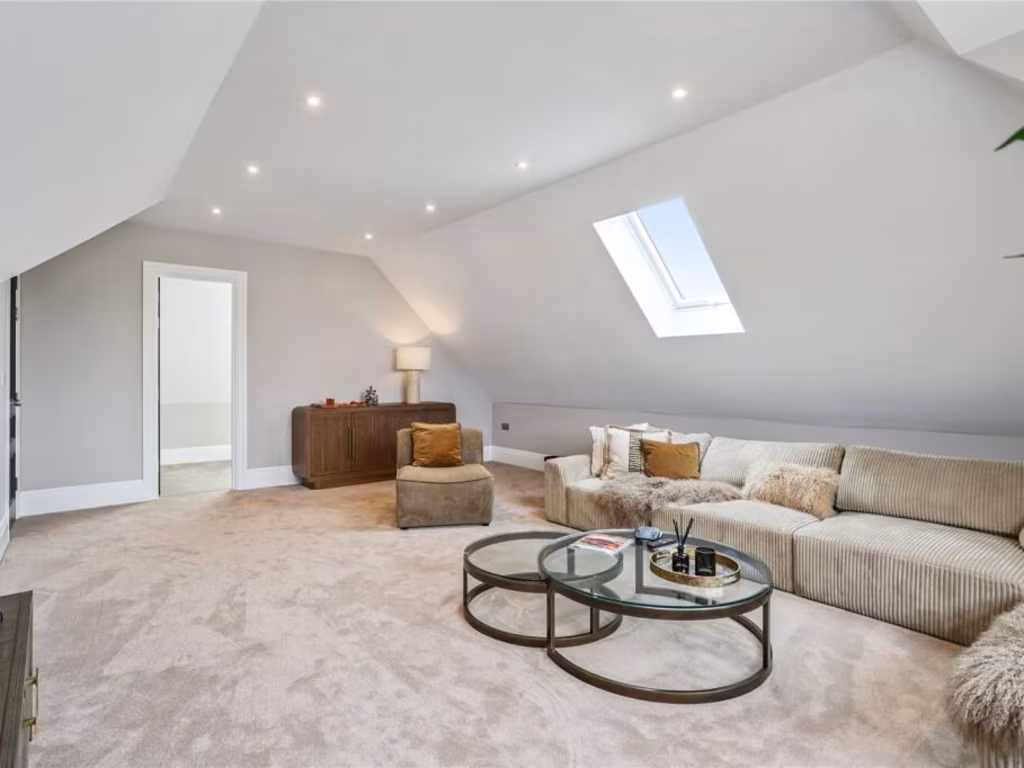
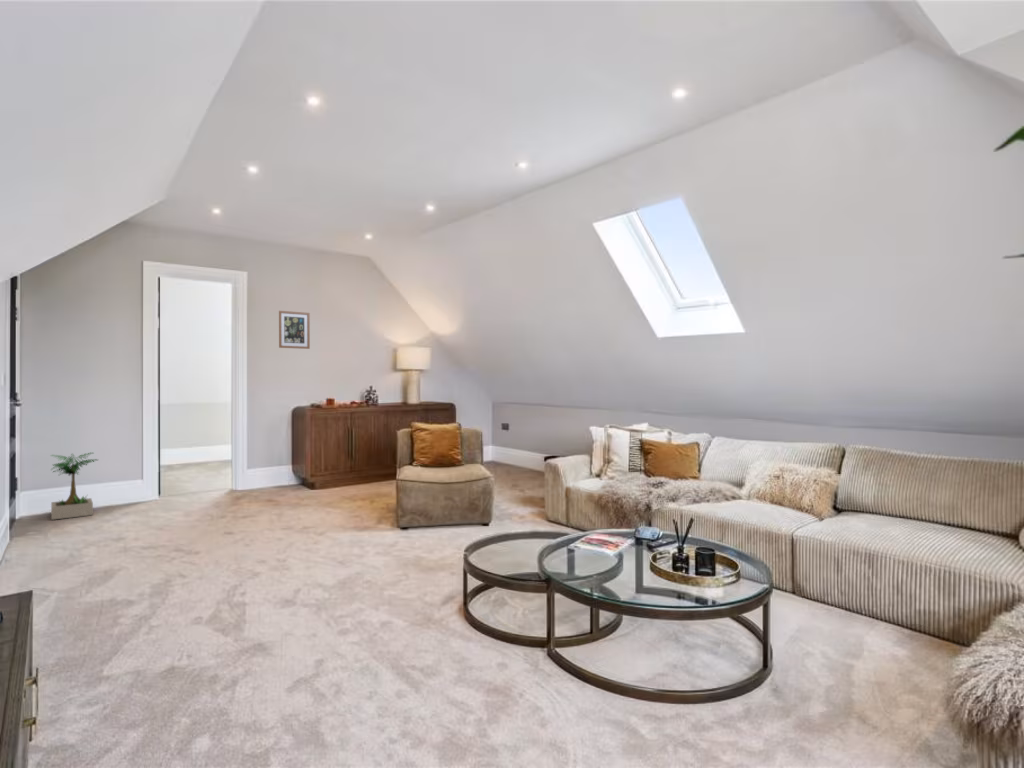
+ potted plant (74, 483)
+ wall art (294, 330)
